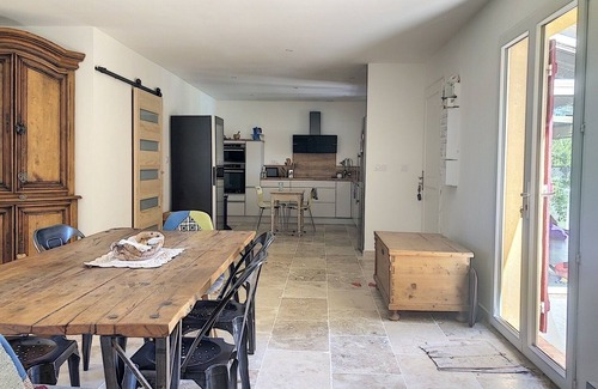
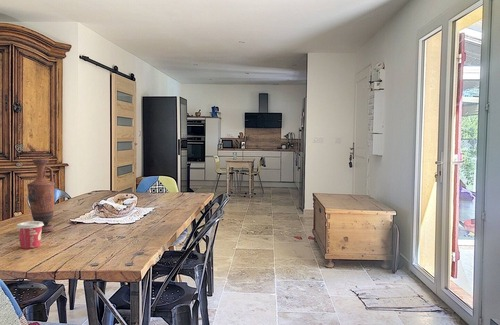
+ vase (41, 194)
+ cup (30, 234)
